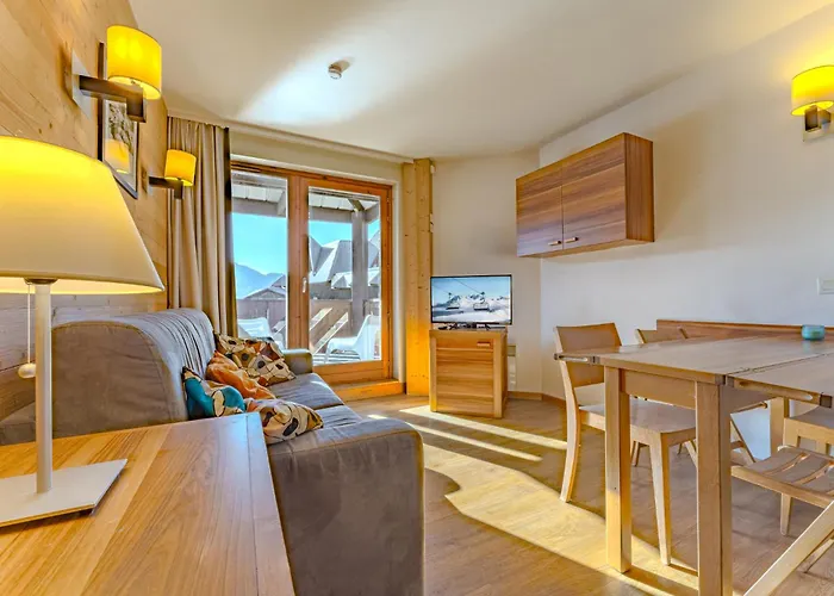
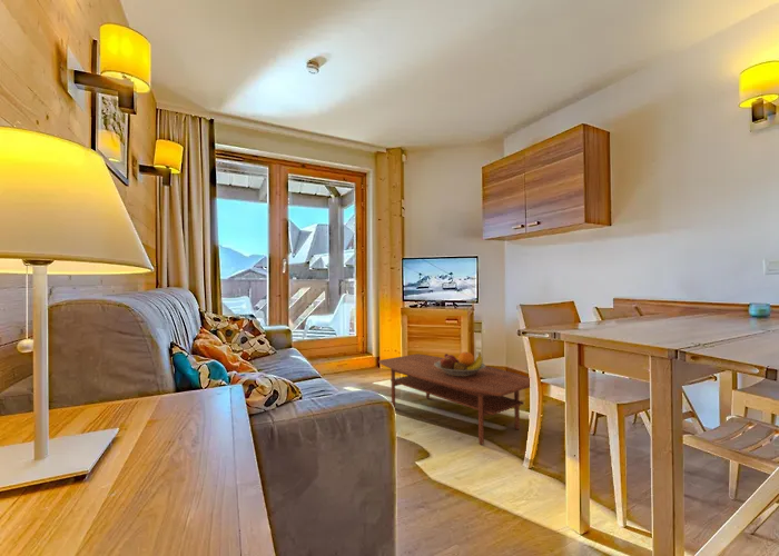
+ coffee table (450, 393)
+ fruit bowl (460, 361)
